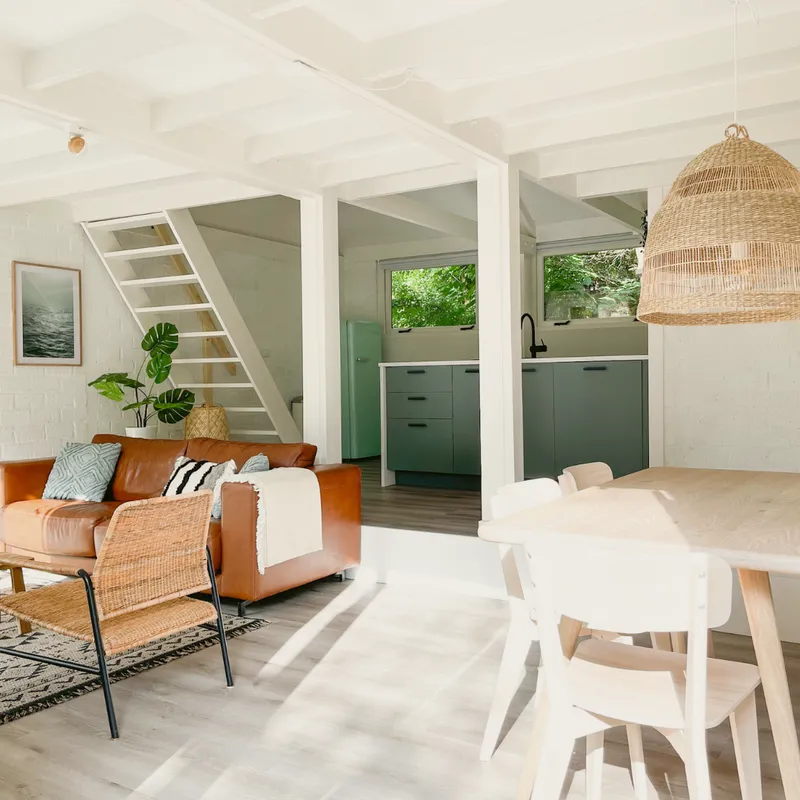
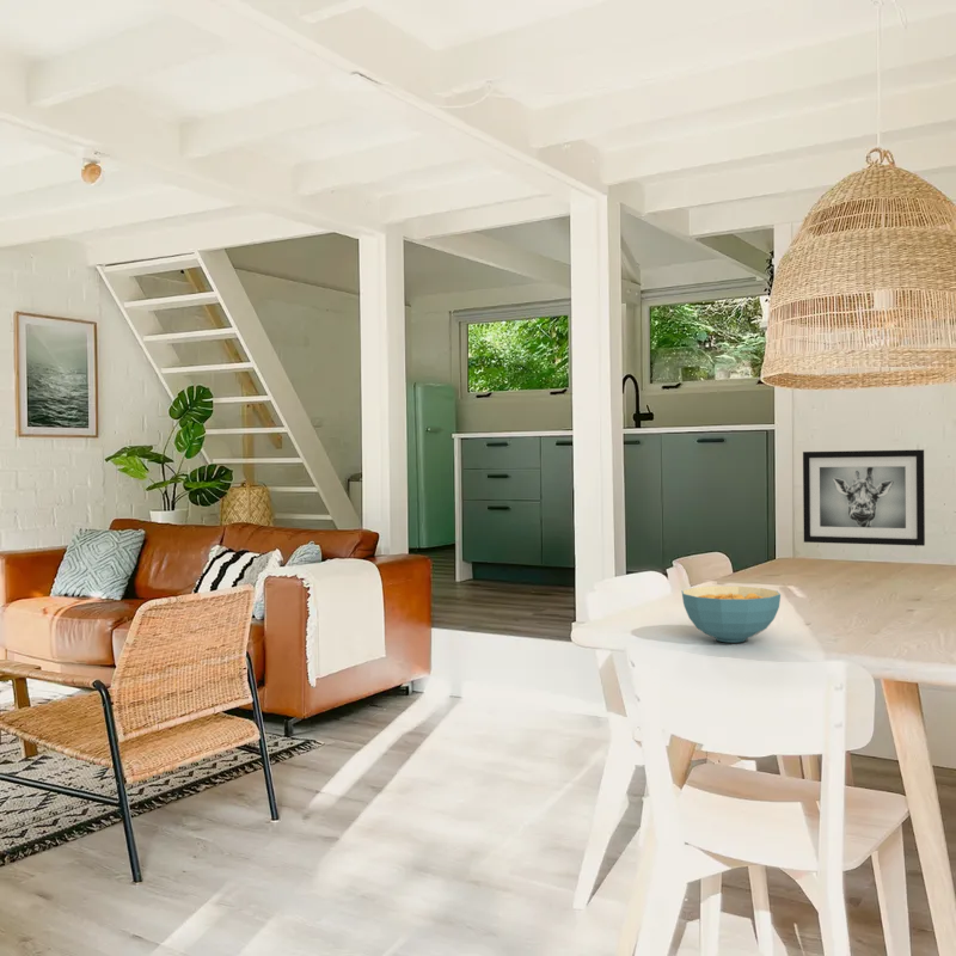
+ wall art (862, 497)
+ cereal bowl (730, 615)
